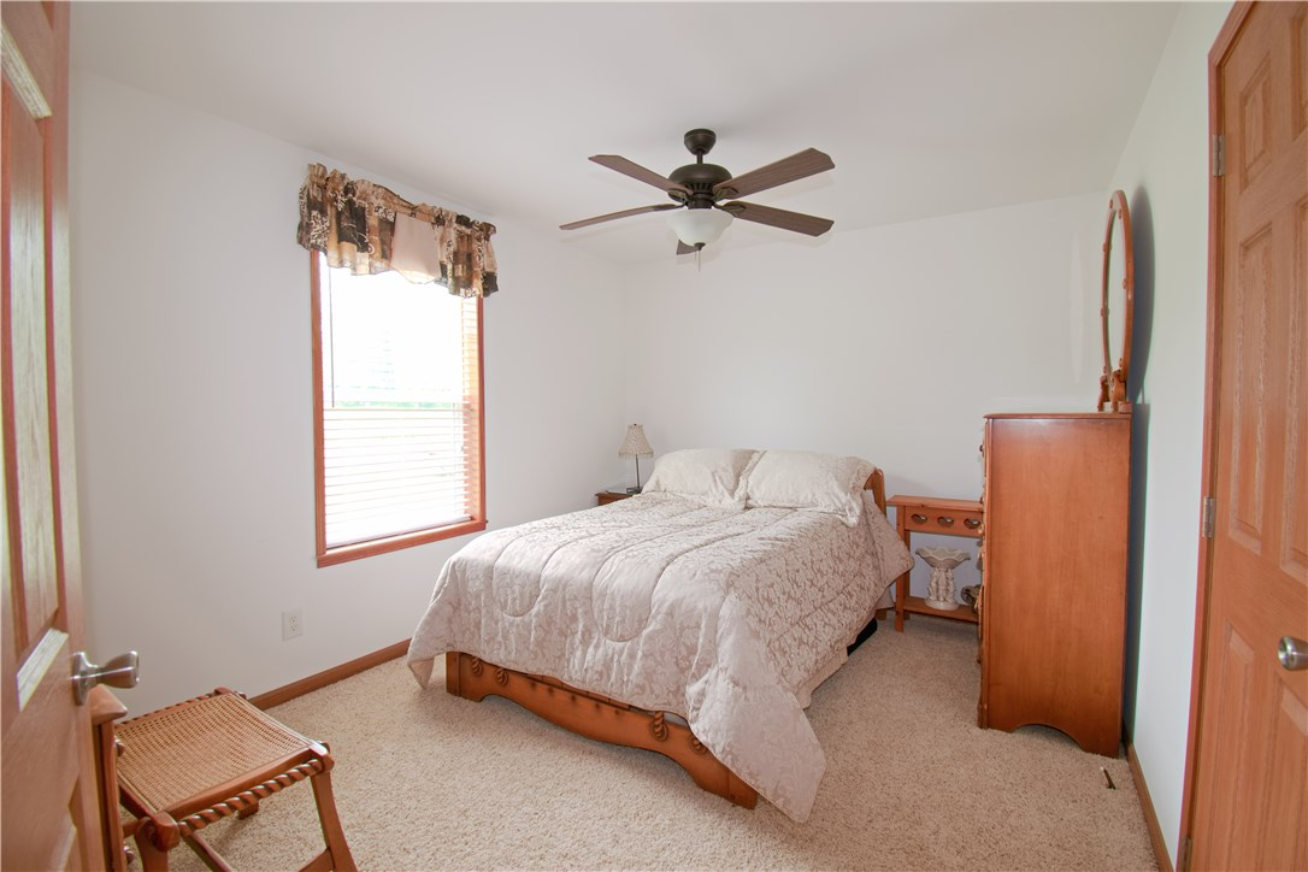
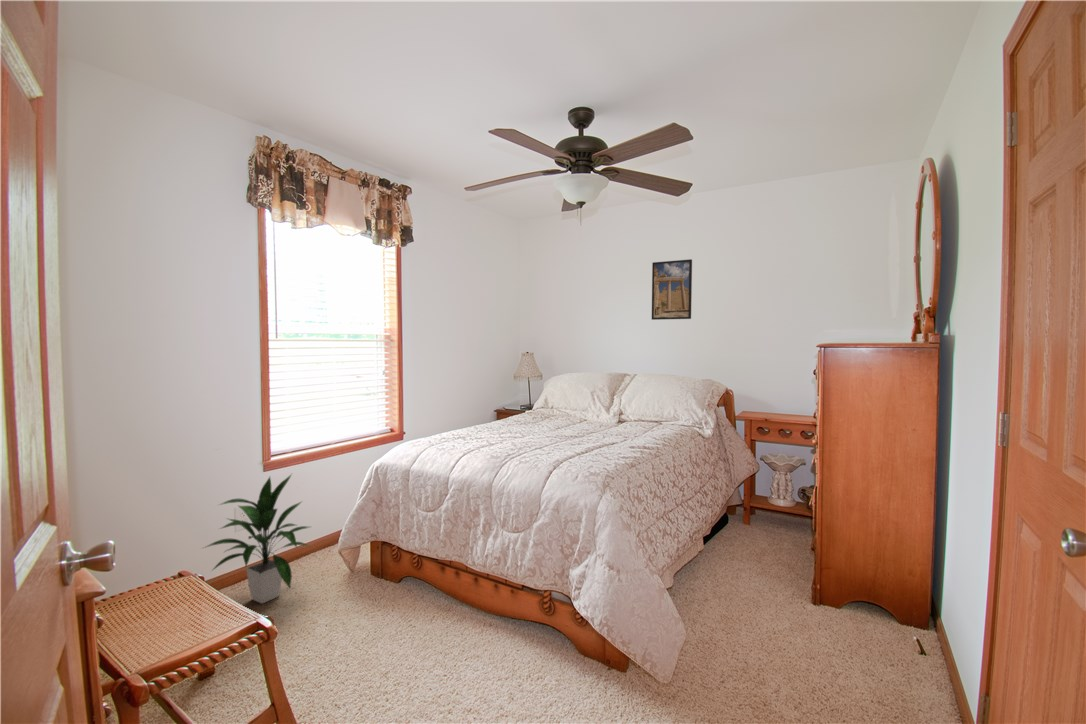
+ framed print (671, 290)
+ indoor plant (264, 539)
